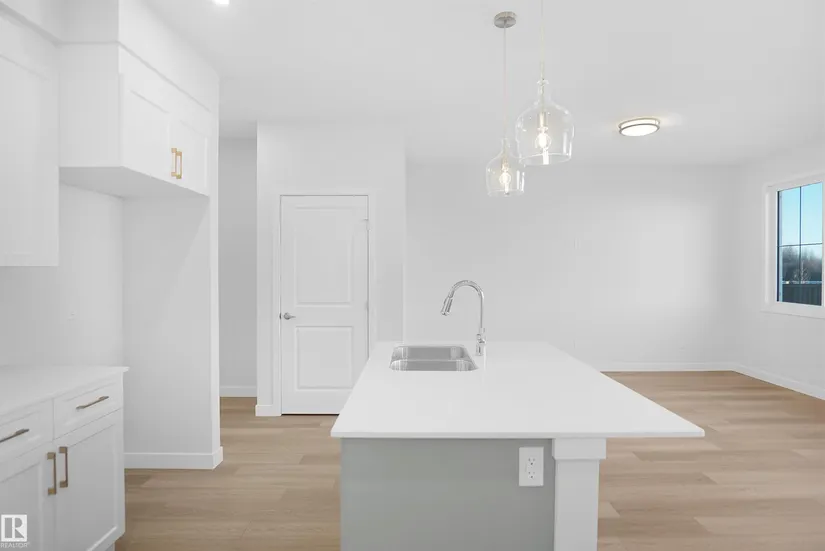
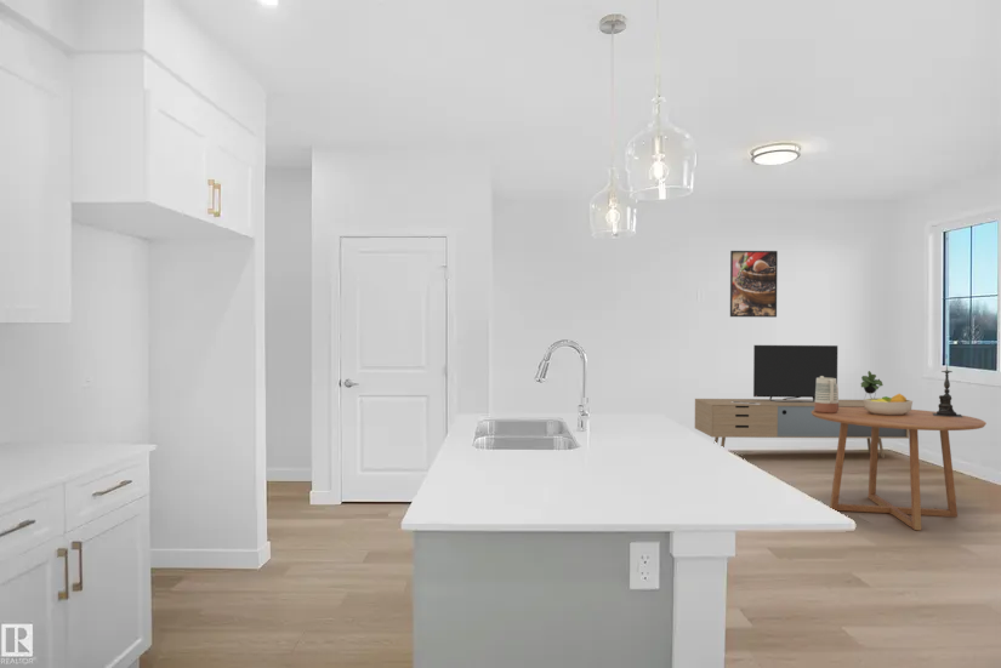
+ dining table (876, 463)
+ candle holder (946, 389)
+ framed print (753, 284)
+ vase (829, 393)
+ fruit bowl (887, 402)
+ media console (796, 400)
